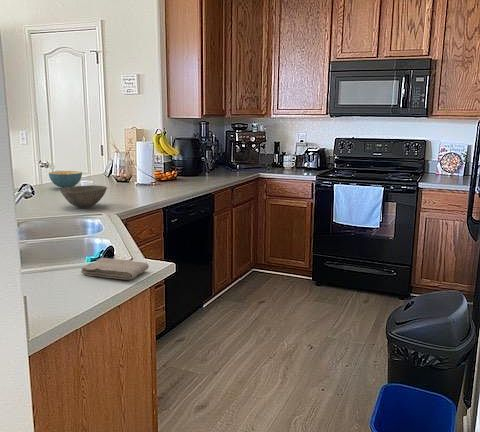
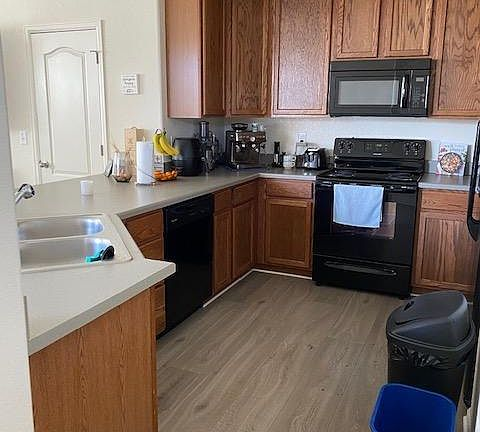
- cereal bowl (66, 180)
- bowl (84, 197)
- washcloth (115, 267)
